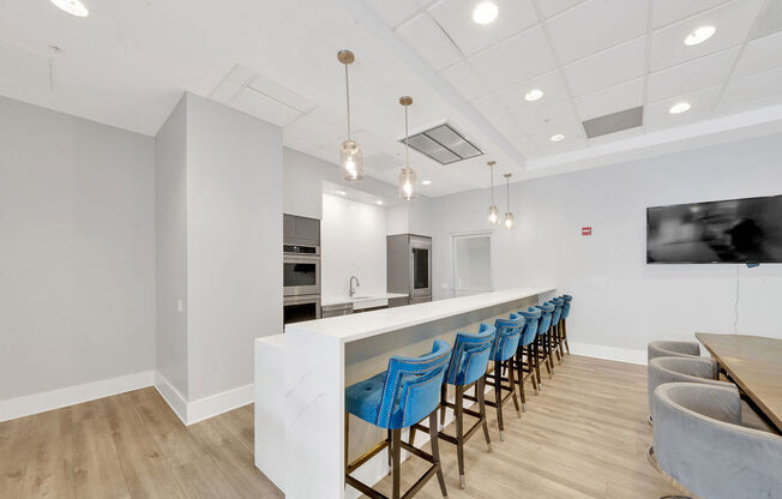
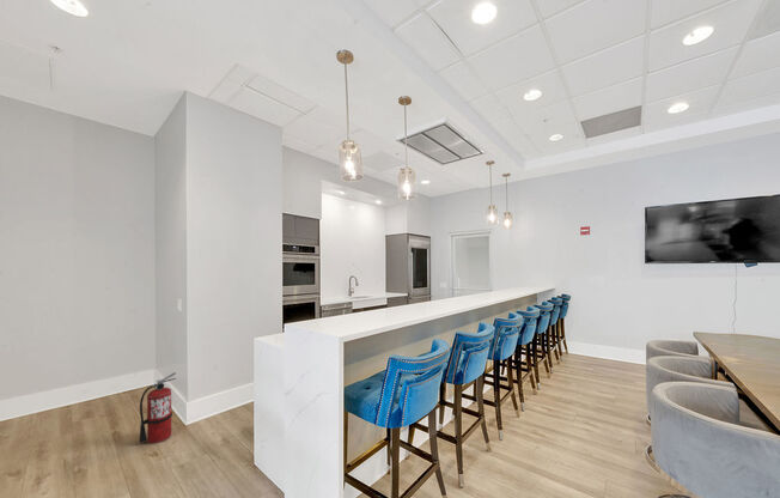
+ fire extinguisher (158, 407)
